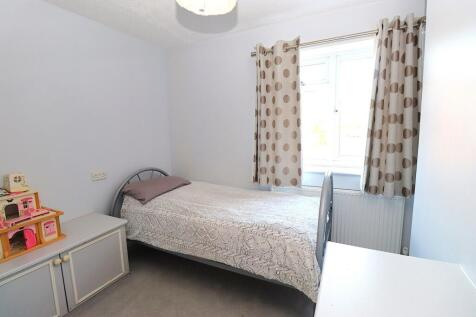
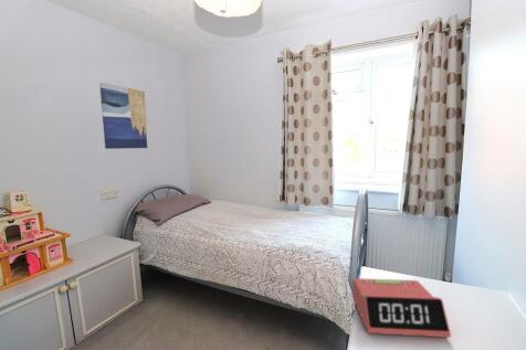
+ alarm clock (396, 301)
+ wall art (126, 118)
